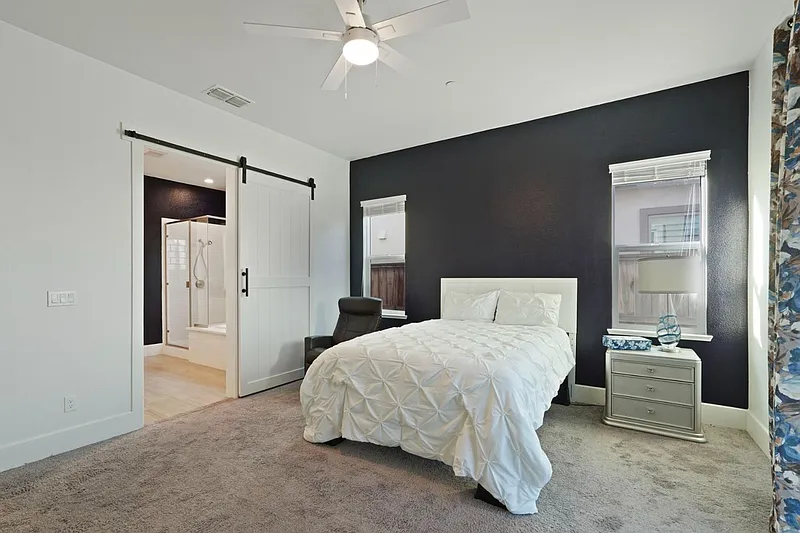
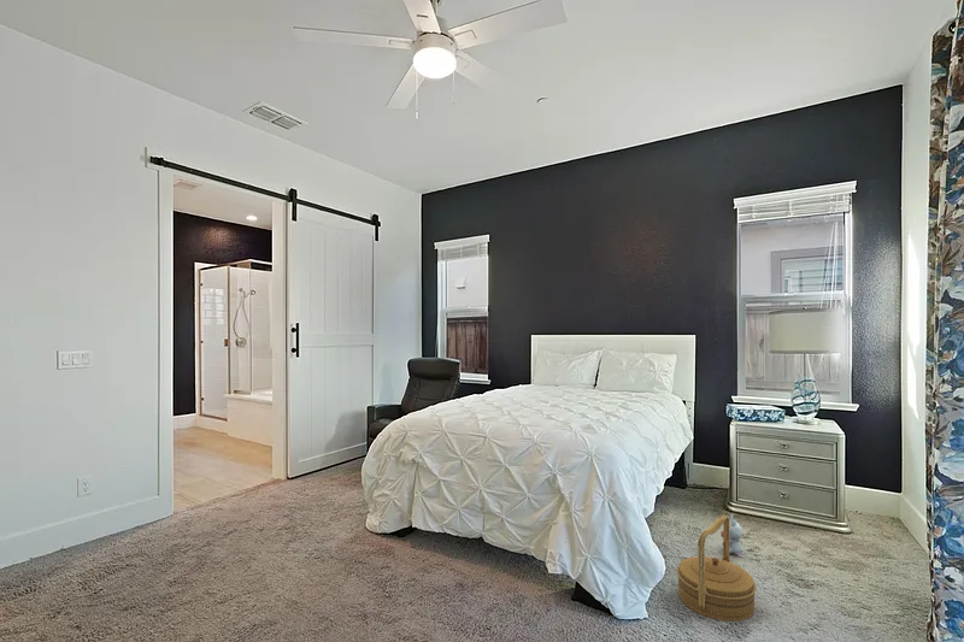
+ plush toy (731, 534)
+ basket (715, 561)
